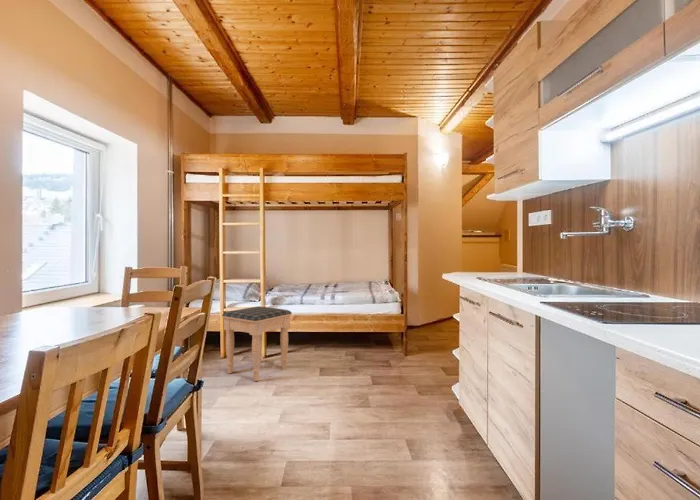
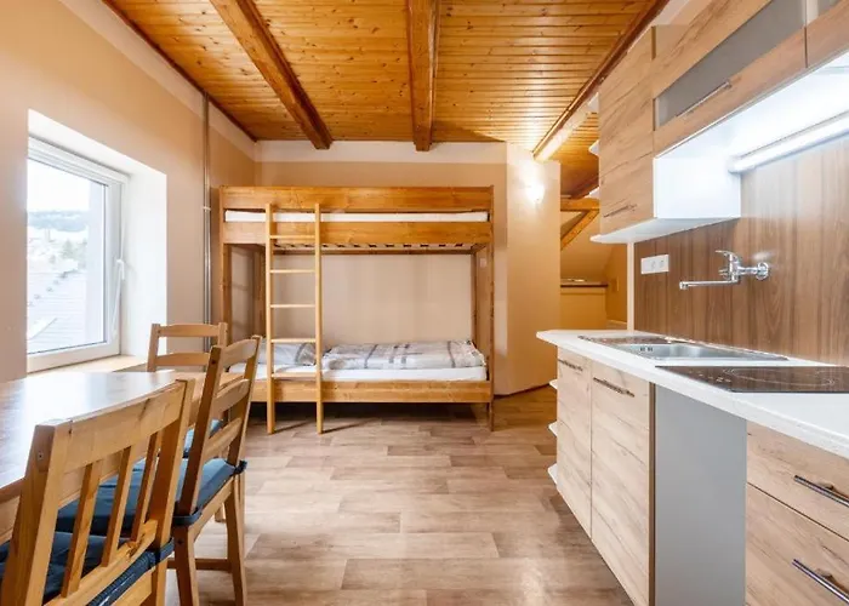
- footstool (257, 340)
